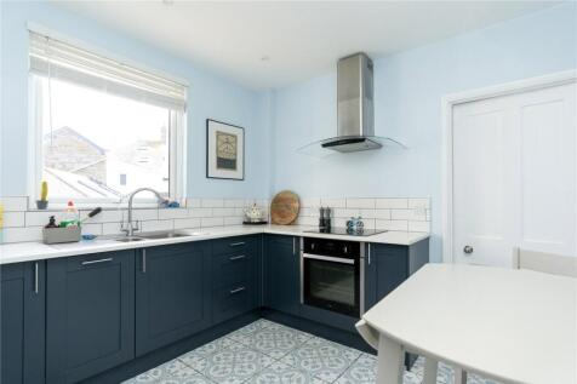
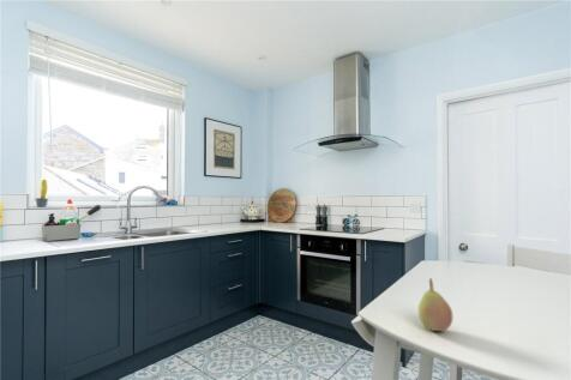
+ fruit (434, 303)
